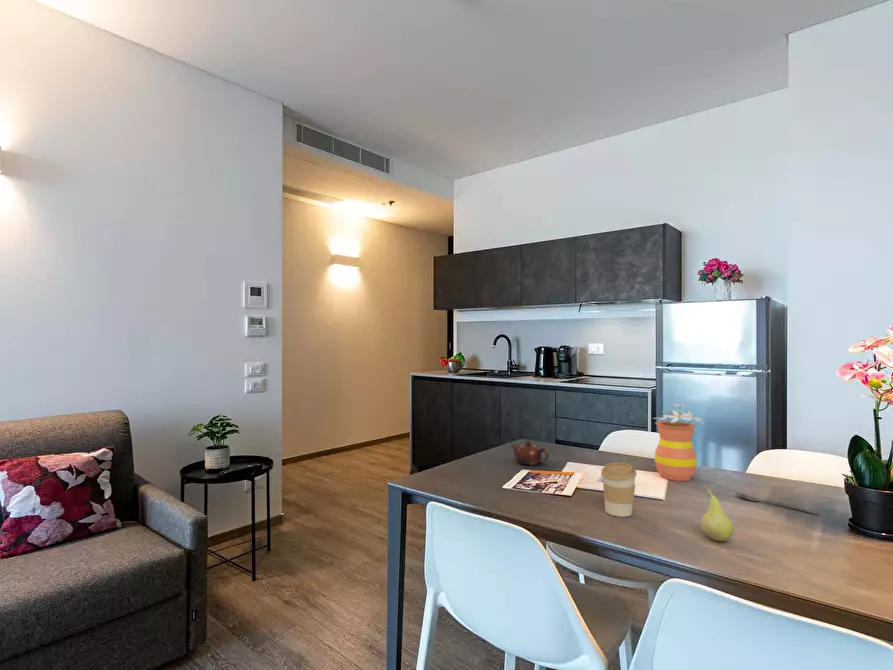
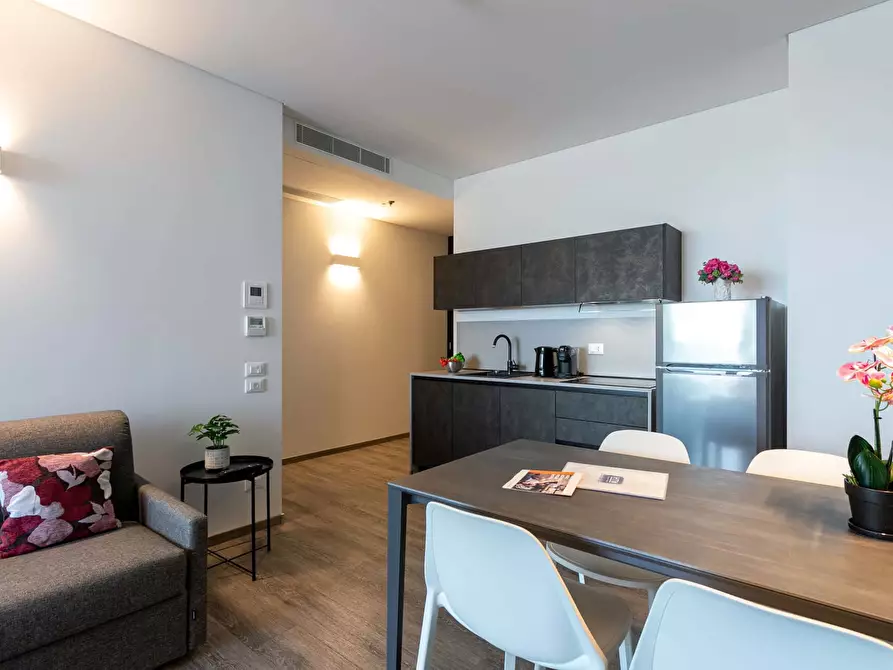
- flowerpot (676, 441)
- teapot (529, 451)
- spoon (774, 502)
- fruit (715, 514)
- coffee cup (618, 488)
